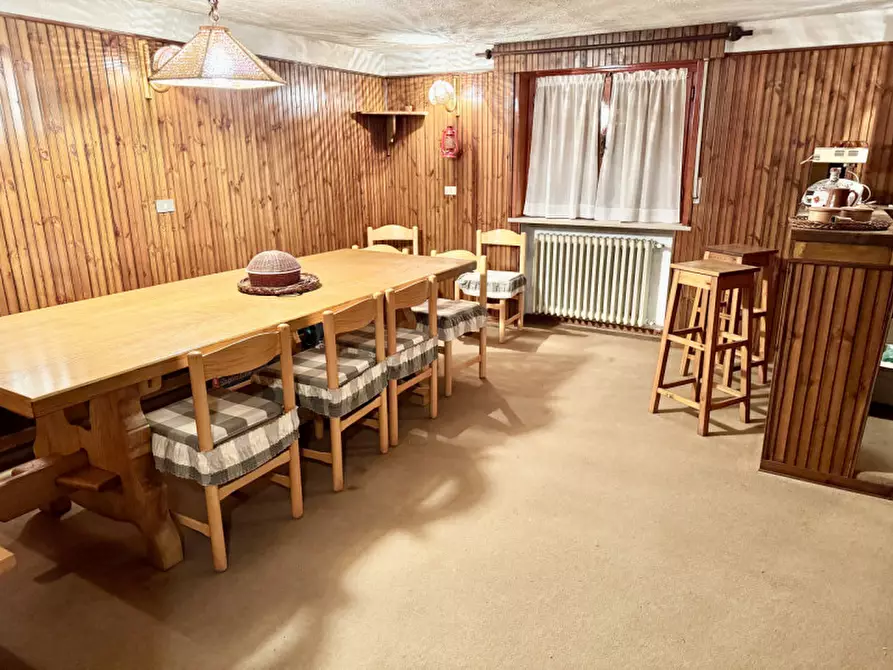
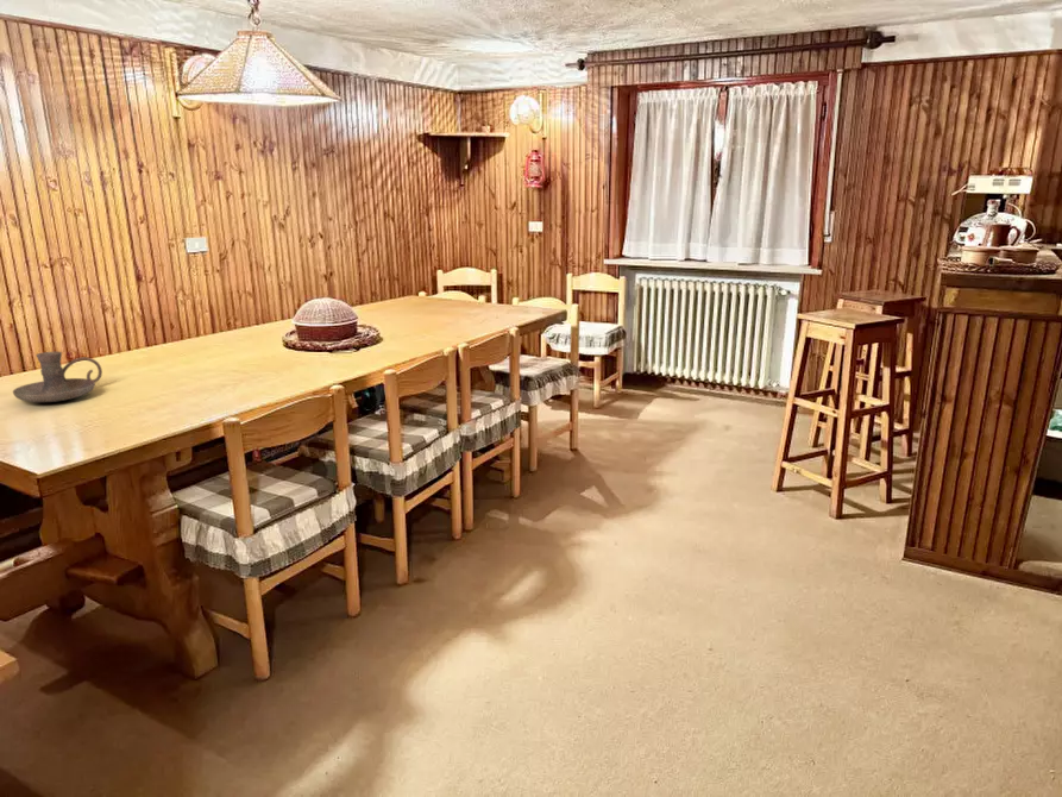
+ candle holder (61, 374)
